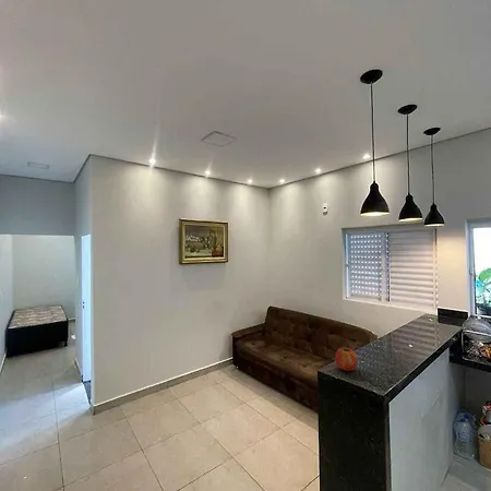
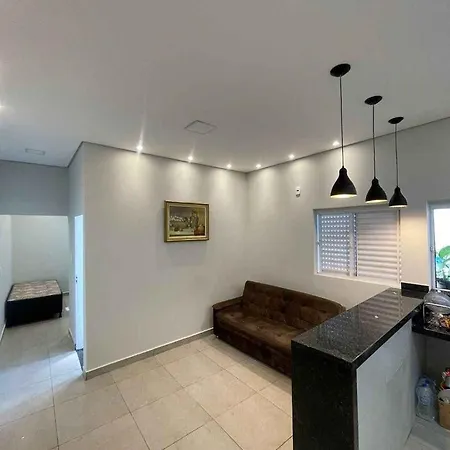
- fruit (346, 358)
